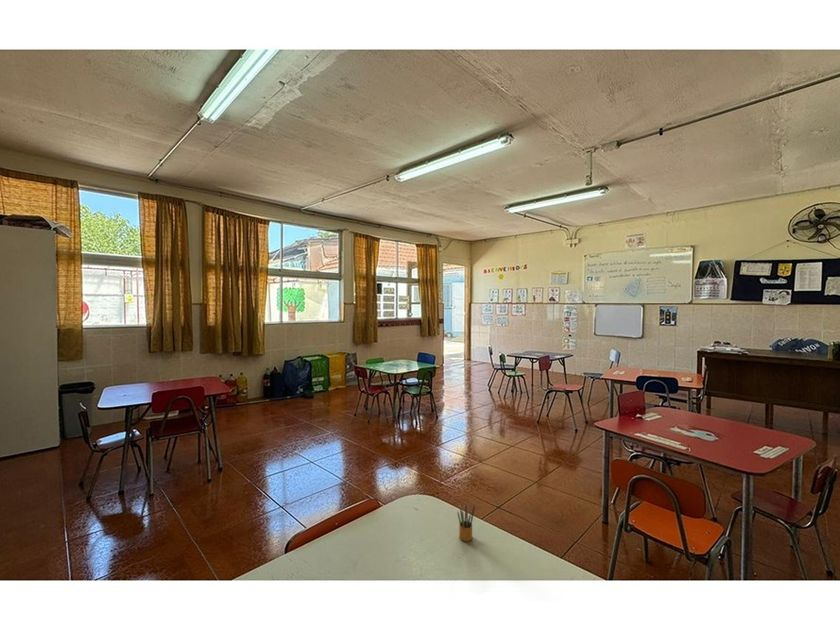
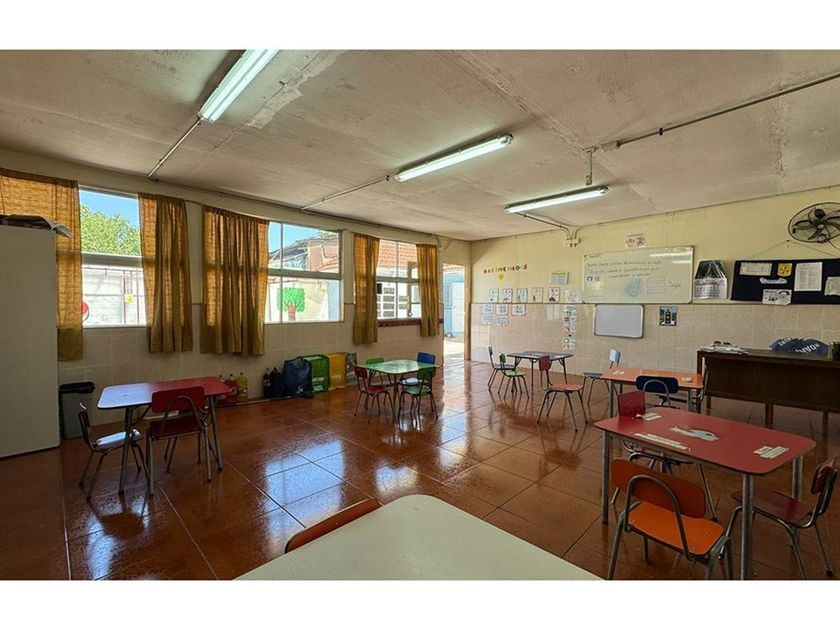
- pencil box (466, 521)
